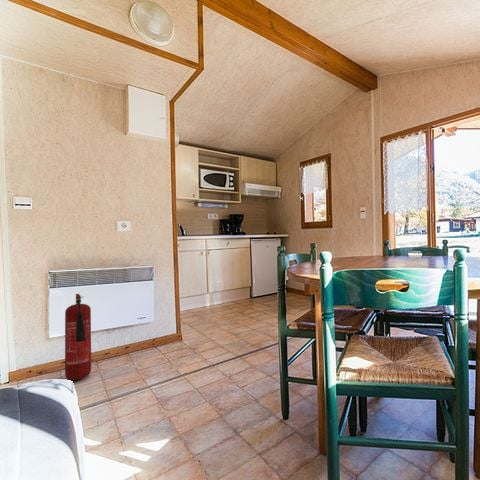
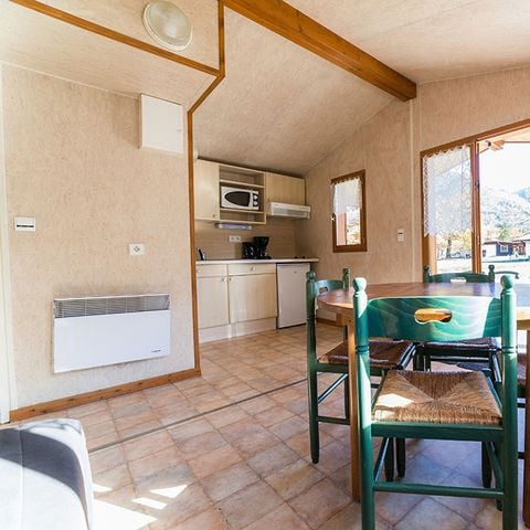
- fire extinguisher (78, 336)
